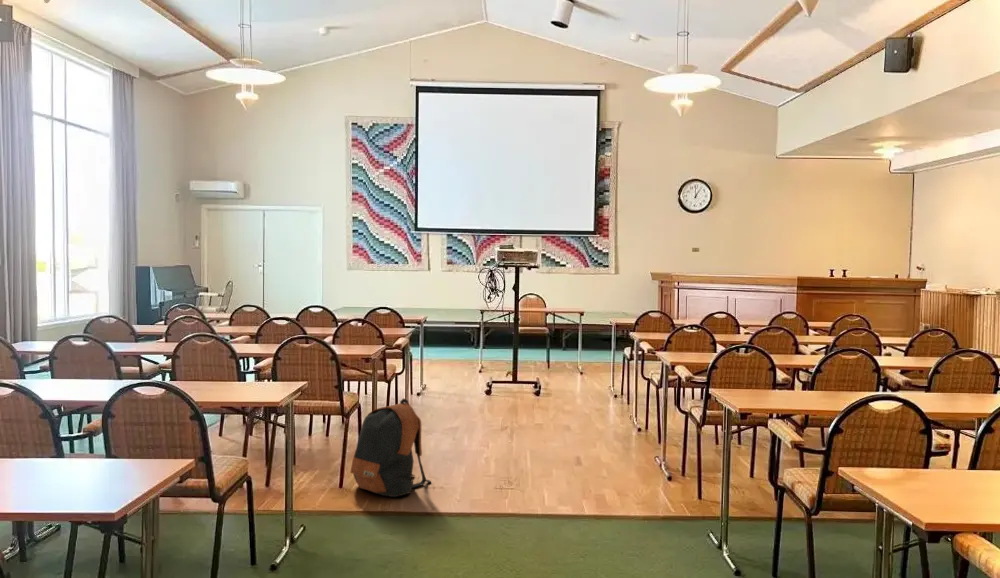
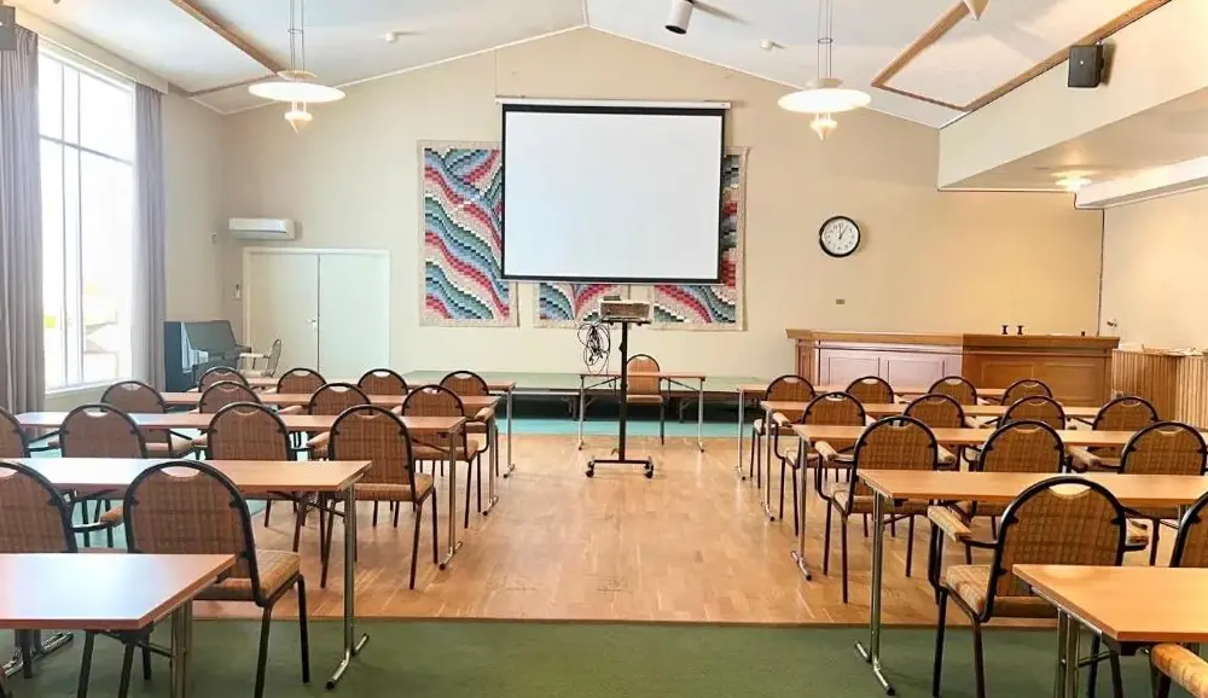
- backpack (391, 444)
